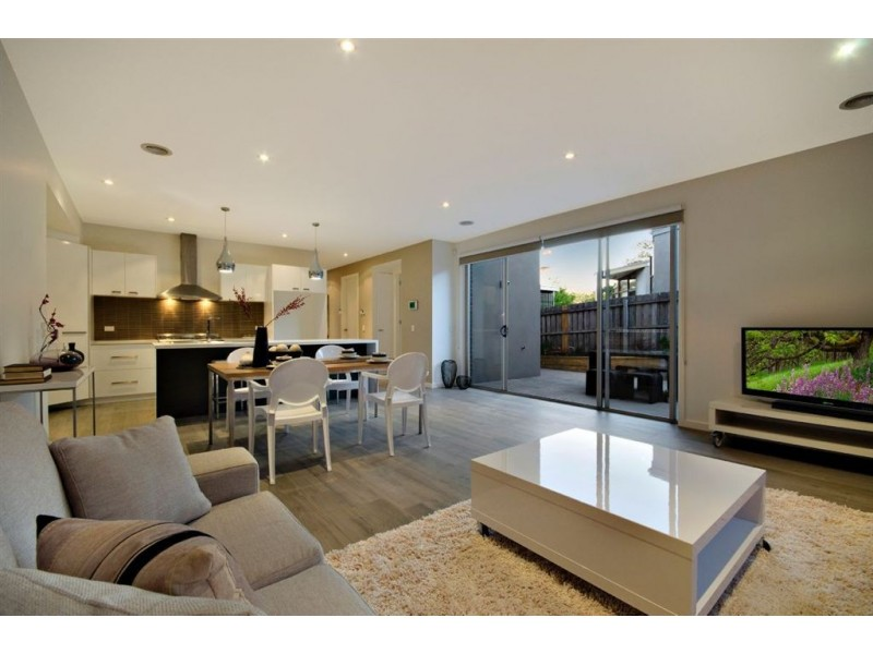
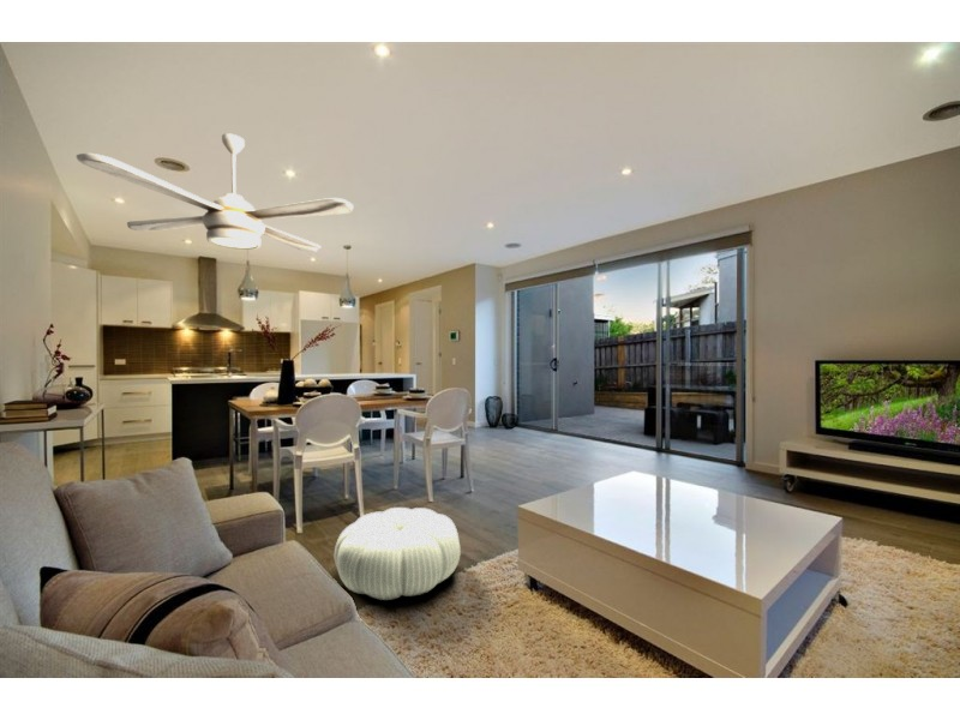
+ ceiling fan (233, 191)
+ pouf (400, 547)
